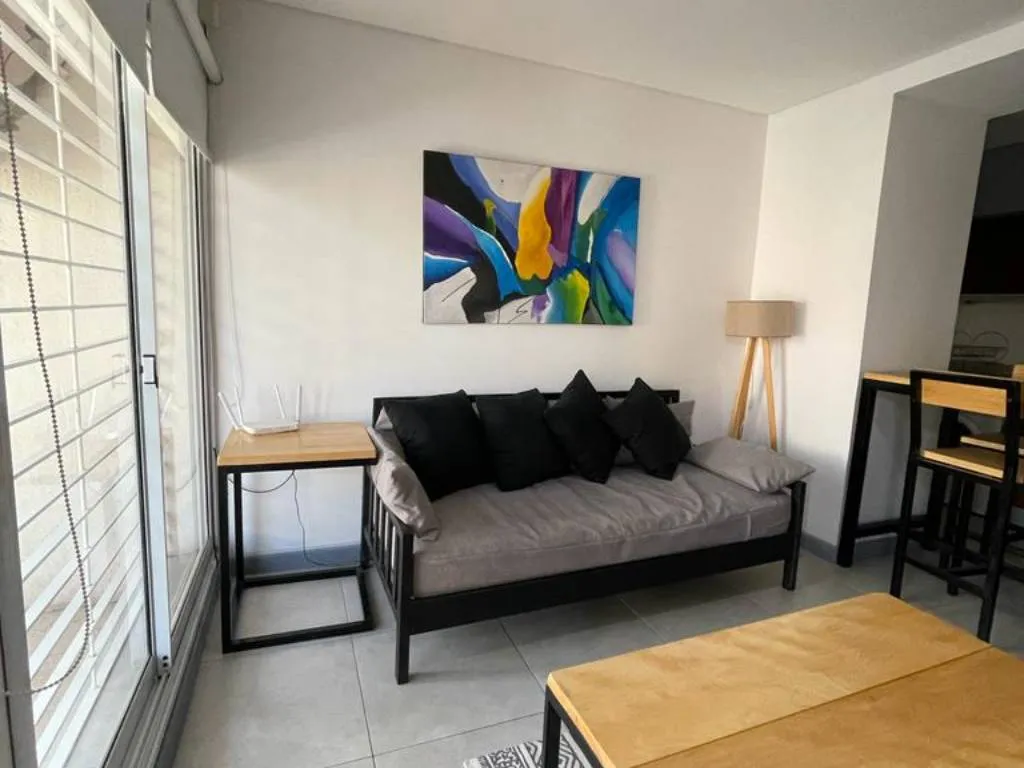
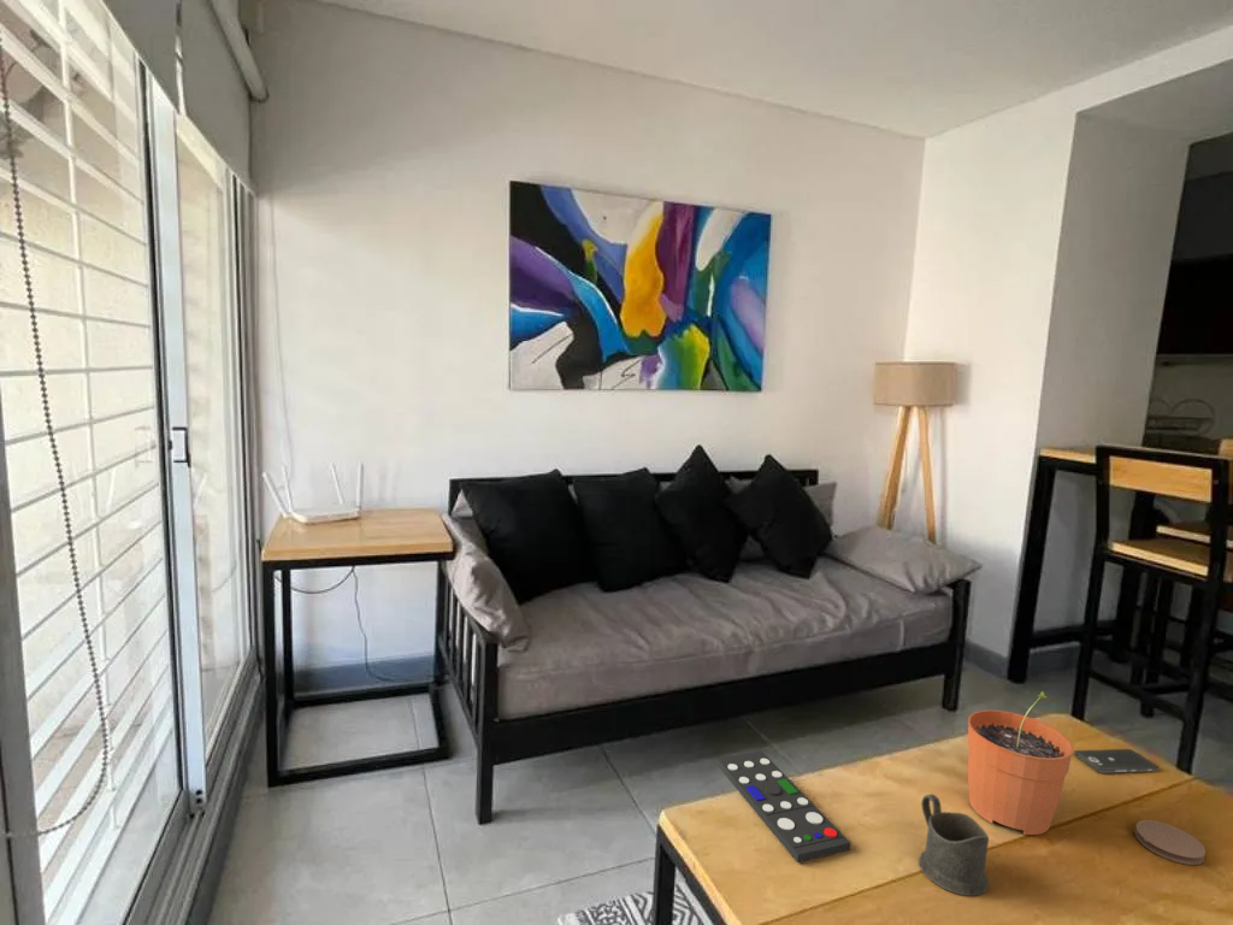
+ cup (950, 838)
+ coaster (1169, 841)
+ plant pot (1016, 752)
+ remote control (777, 799)
+ smartphone (1115, 760)
